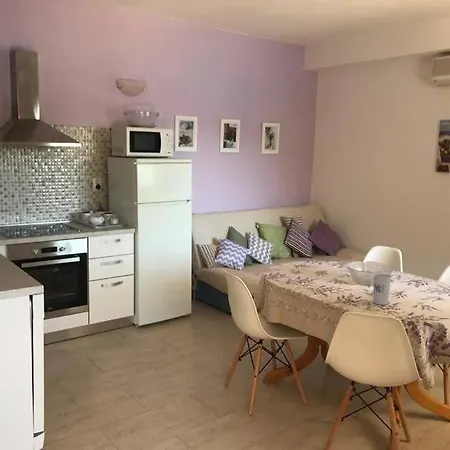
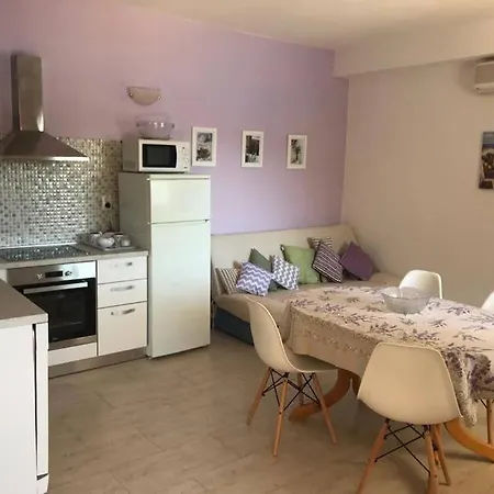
- cup (381, 289)
